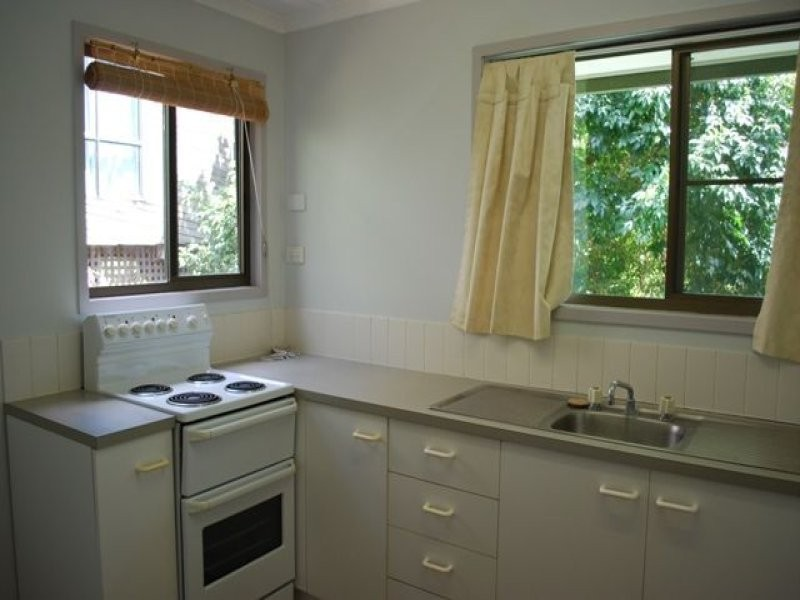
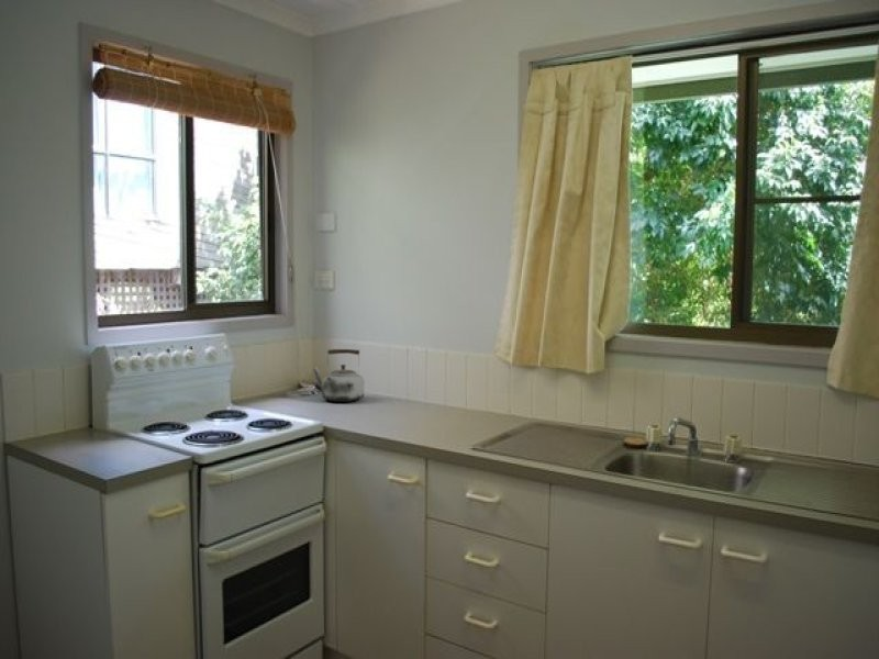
+ kettle (337, 373)
